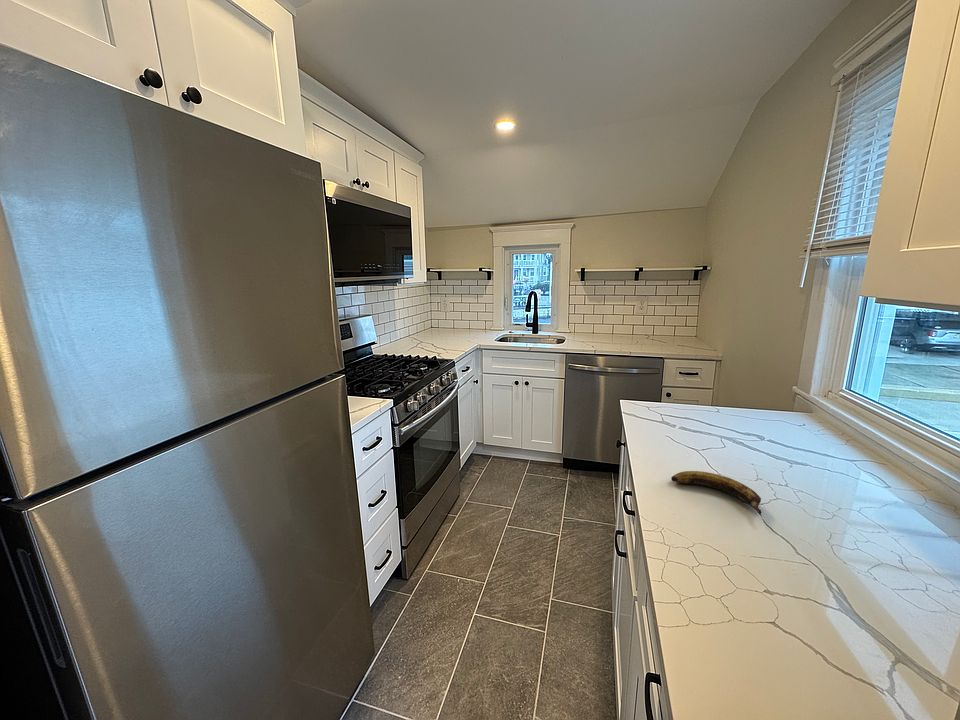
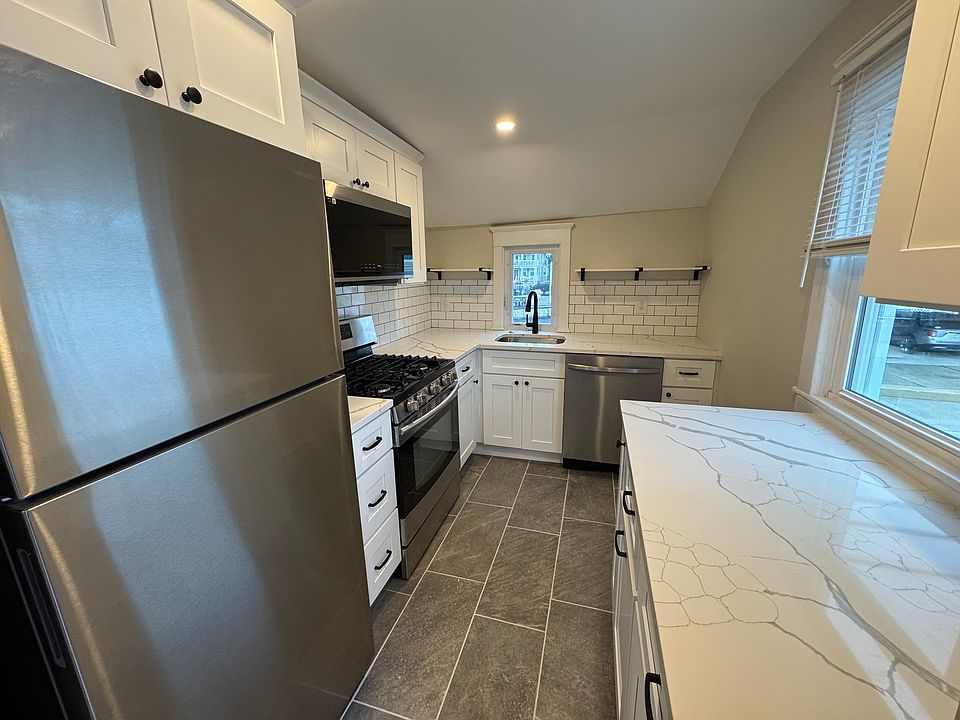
- banana (716, 487)
